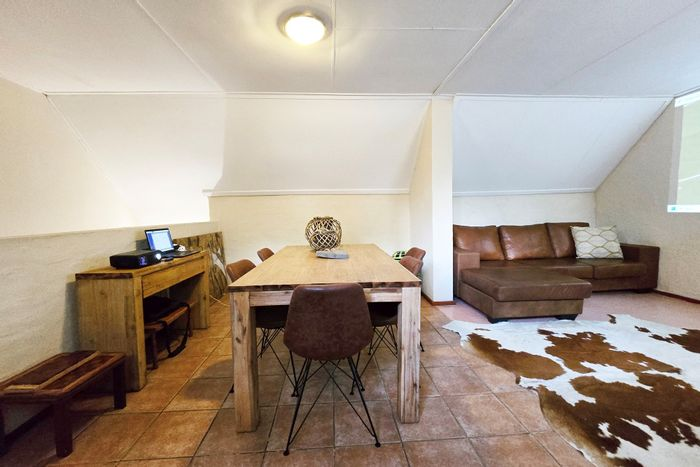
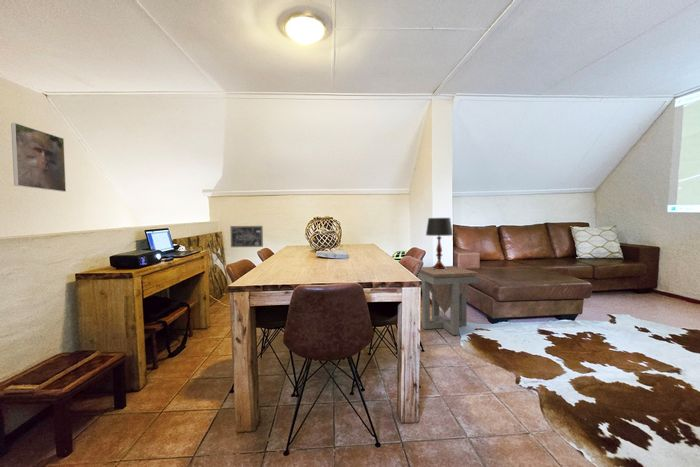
+ table lamp (439, 243)
+ side table (444, 298)
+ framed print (40, 160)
+ wall art (246, 236)
